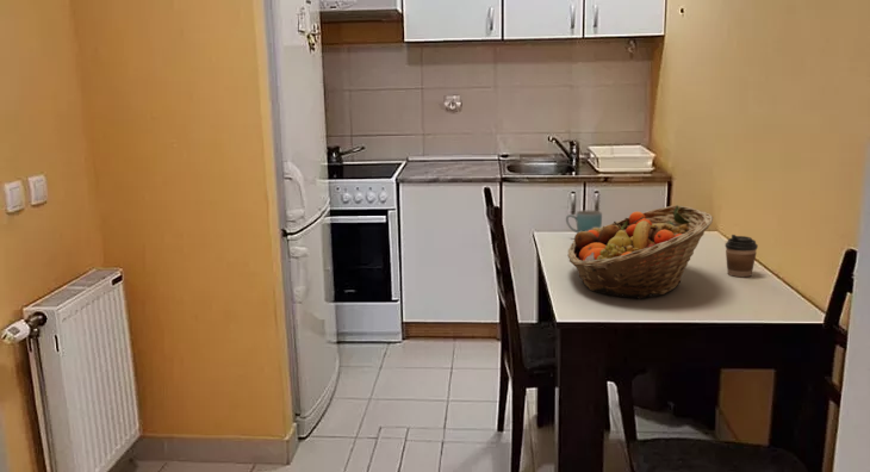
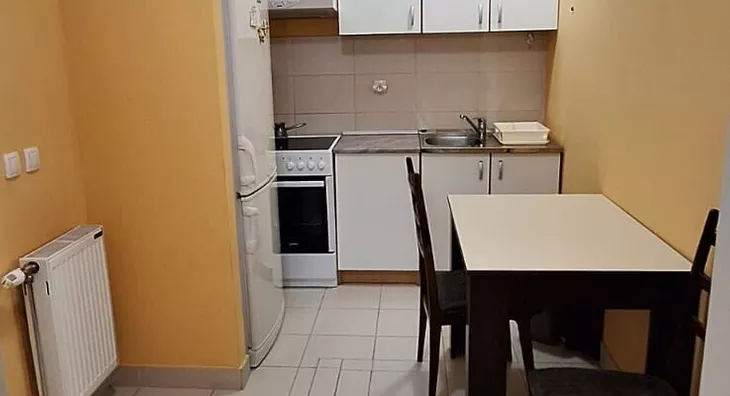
- mug (583, 225)
- coffee cup (740, 254)
- fruit basket (636, 247)
